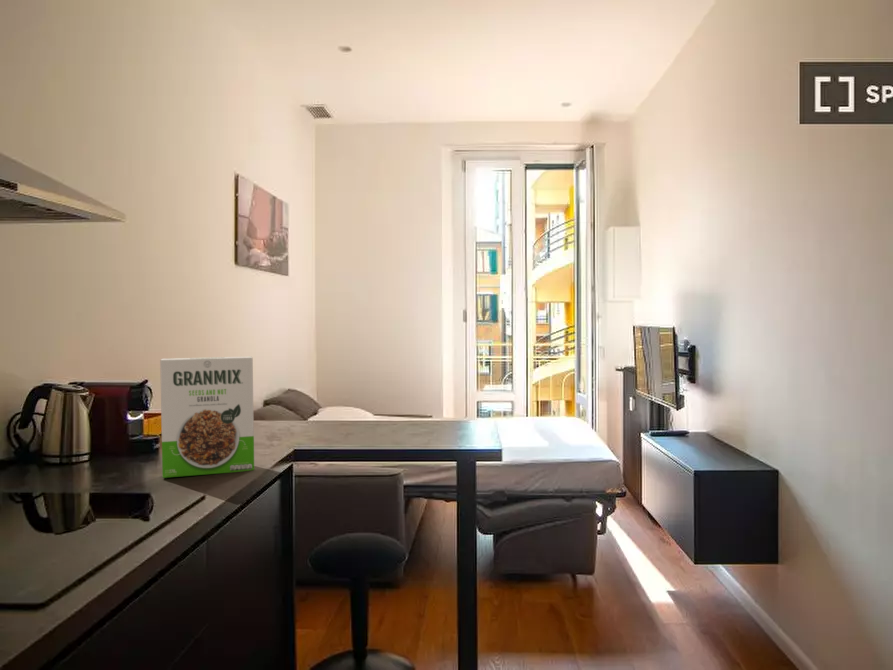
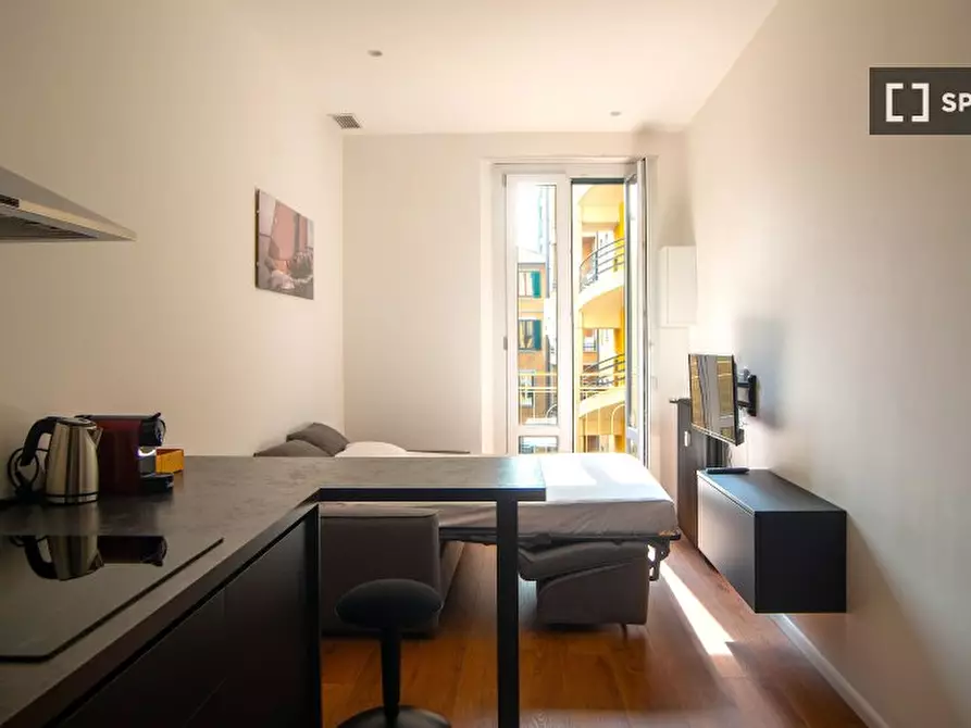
- cereal box (208, 415)
